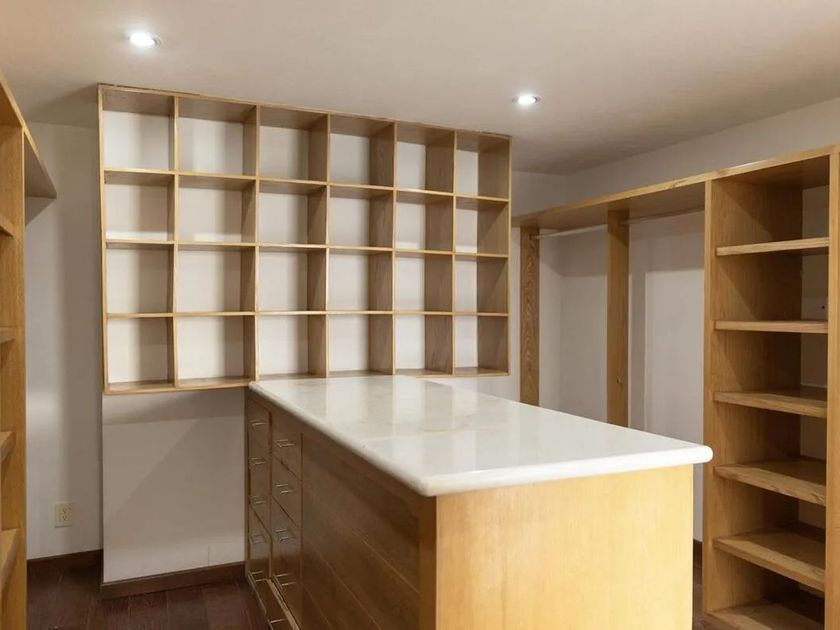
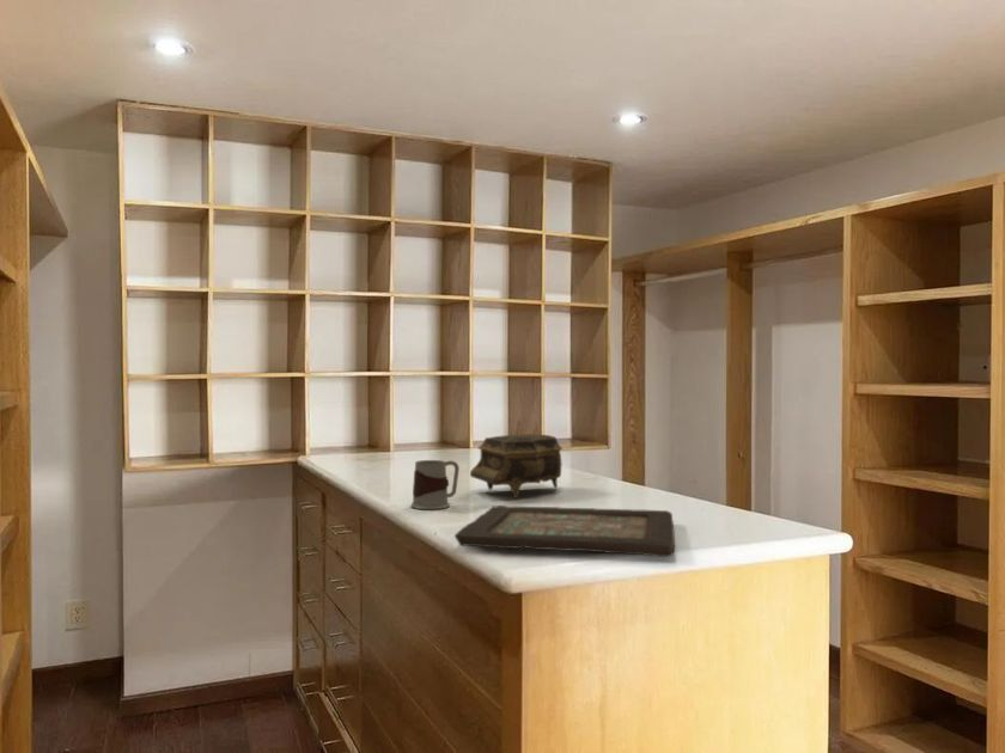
+ mug (436, 483)
+ jewelry box (523, 464)
+ decorative tray (571, 528)
